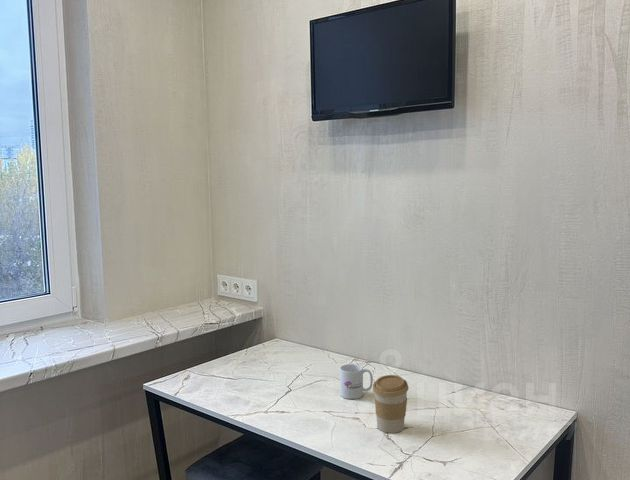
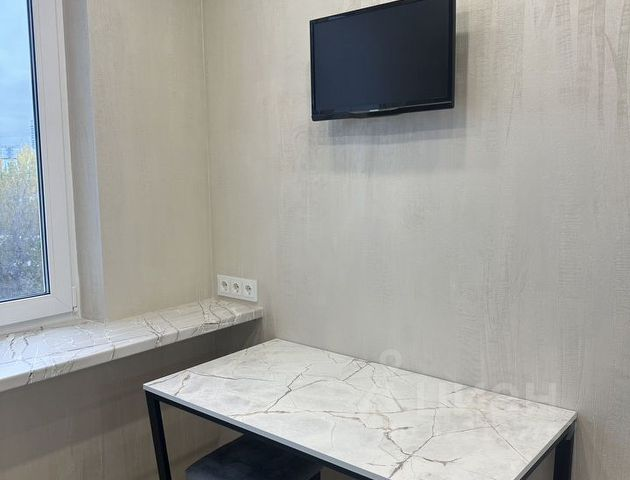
- coffee cup (390, 403)
- mug (356, 380)
